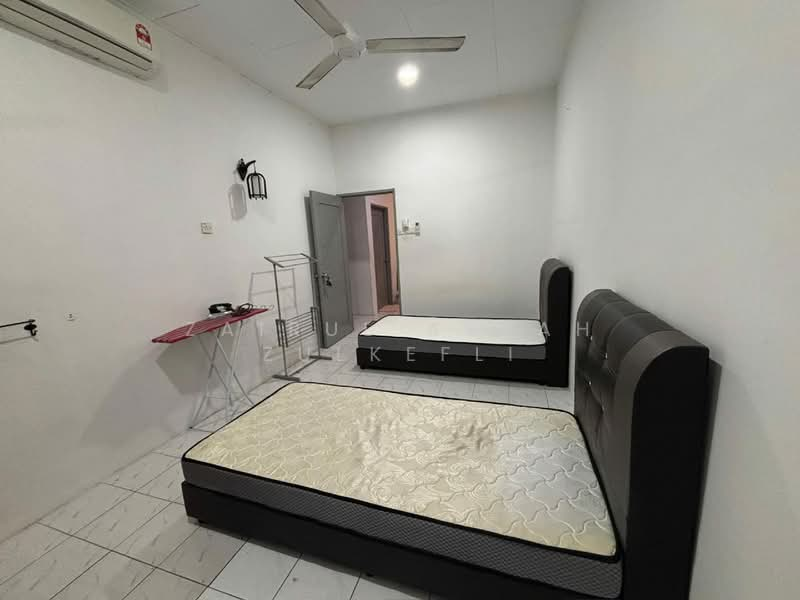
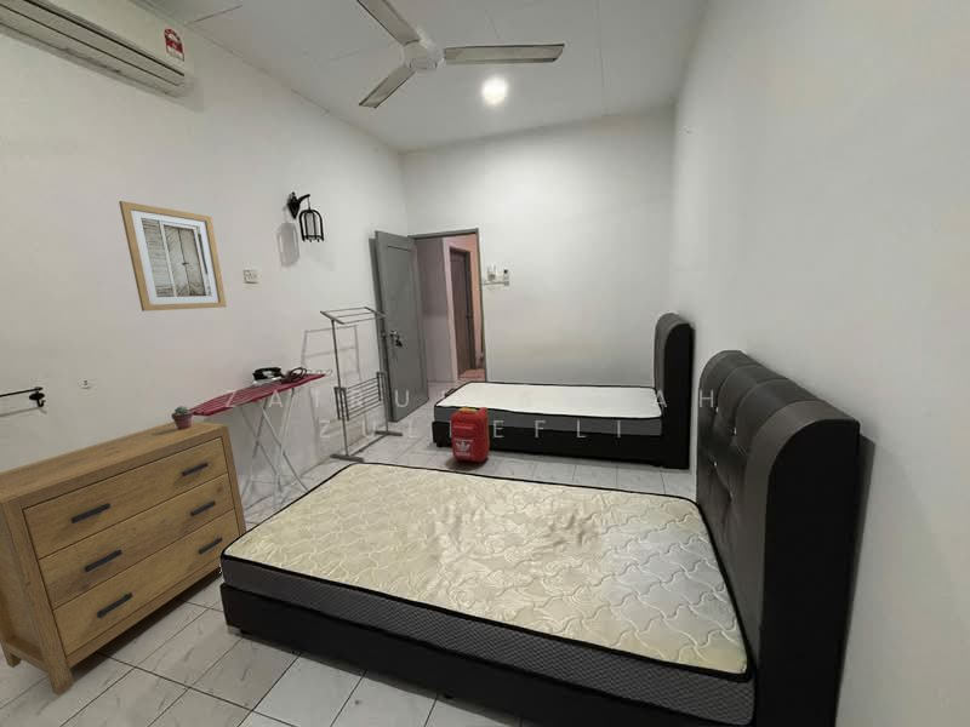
+ dresser (132, 529)
+ backpack (469, 434)
+ potted succulent (182, 416)
+ wall art (178, 259)
